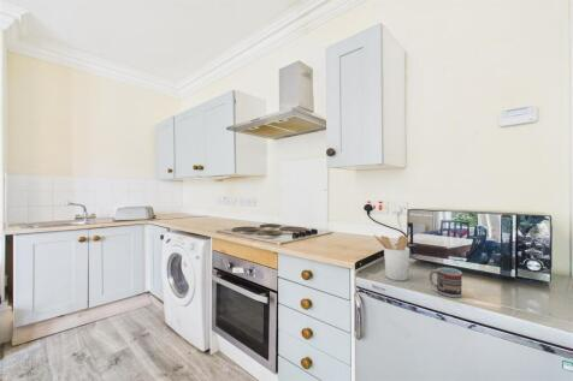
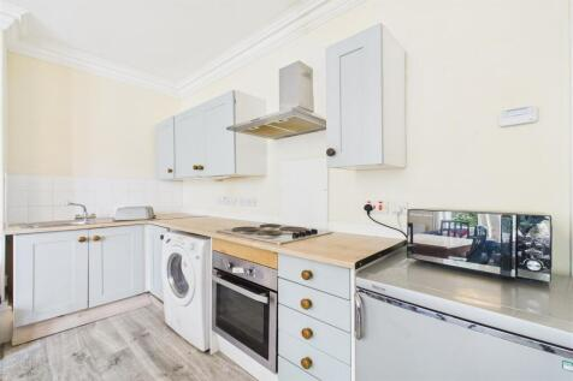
- utensil holder (390, 255)
- cup (444, 280)
